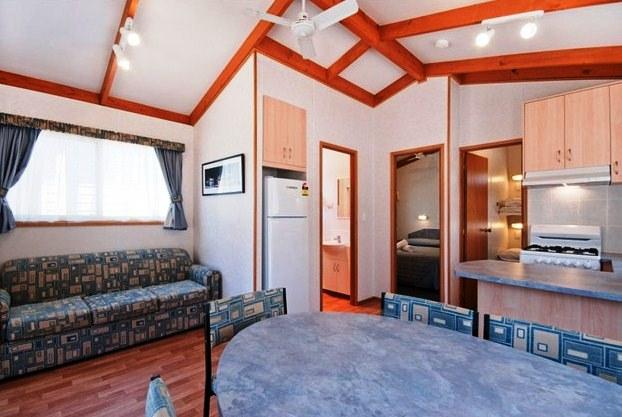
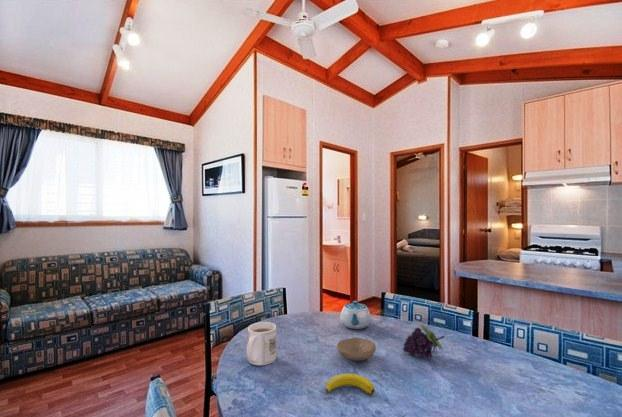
+ banana (349, 383)
+ chinaware (355, 313)
+ fruit (423, 341)
+ mug (259, 343)
+ bowl (356, 350)
